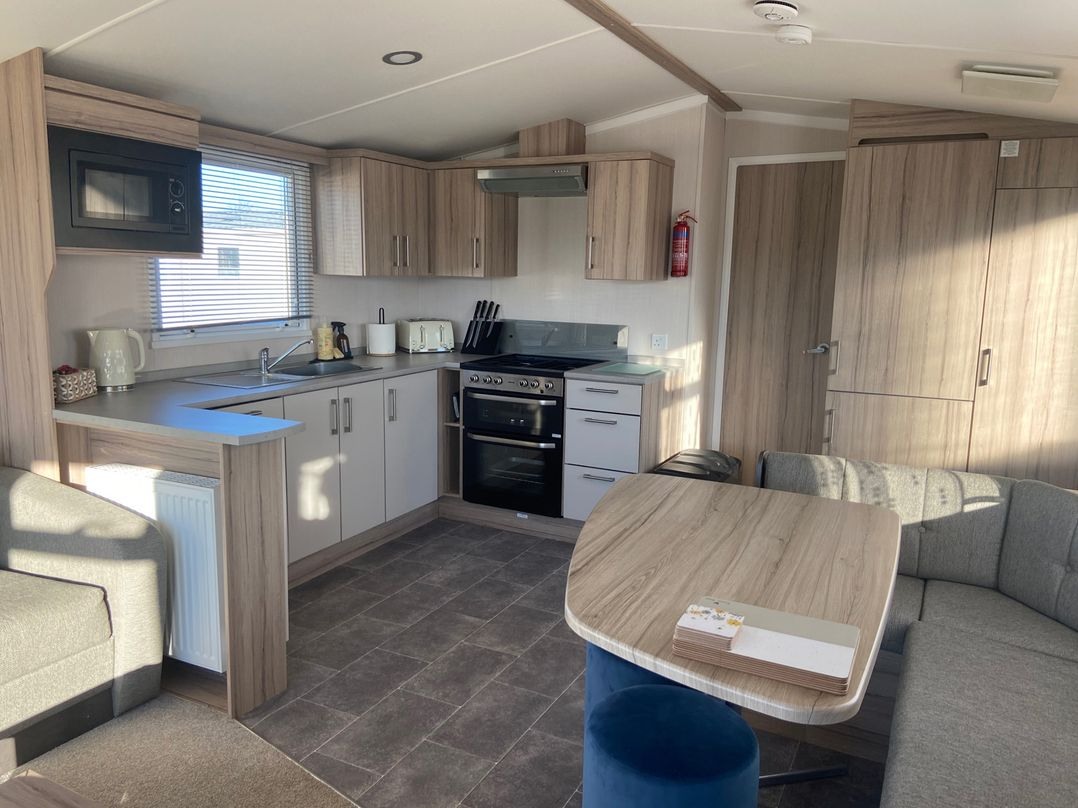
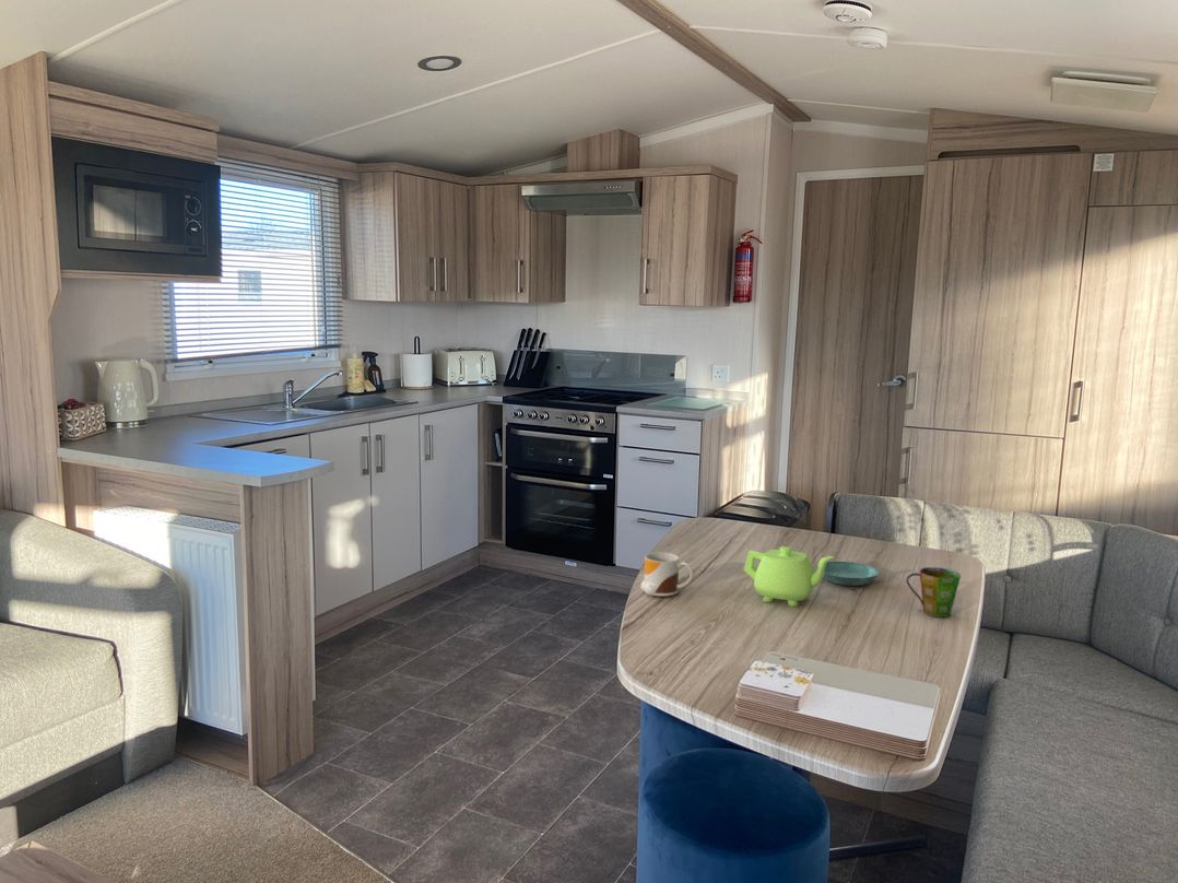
+ teapot (787, 574)
+ cup (932, 592)
+ mug (668, 575)
+ saucer (846, 574)
